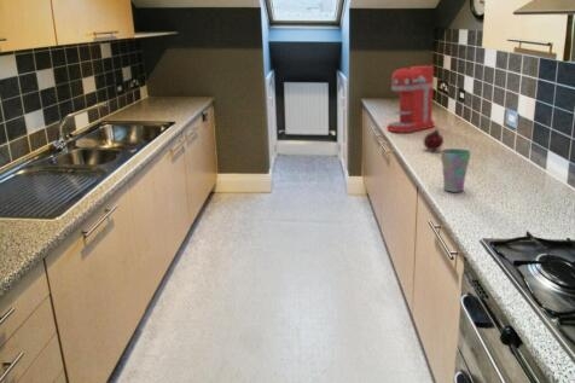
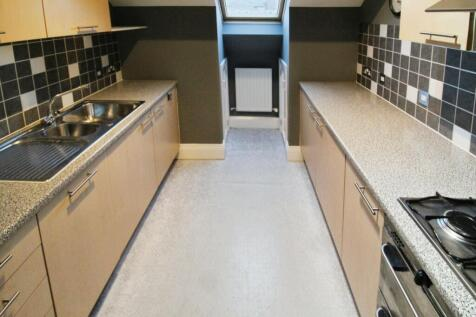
- cup (454, 170)
- fruit (432, 140)
- coffee maker (412, 98)
